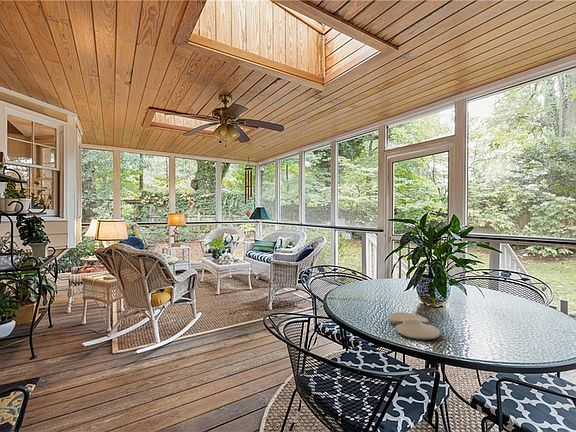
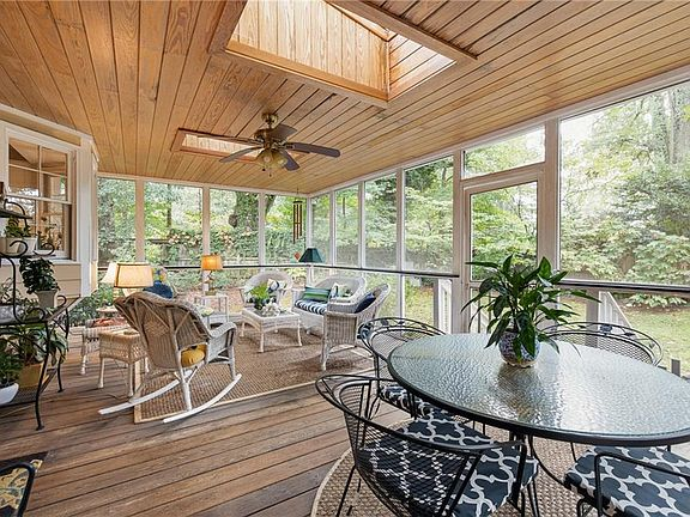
- paint palette (412, 324)
